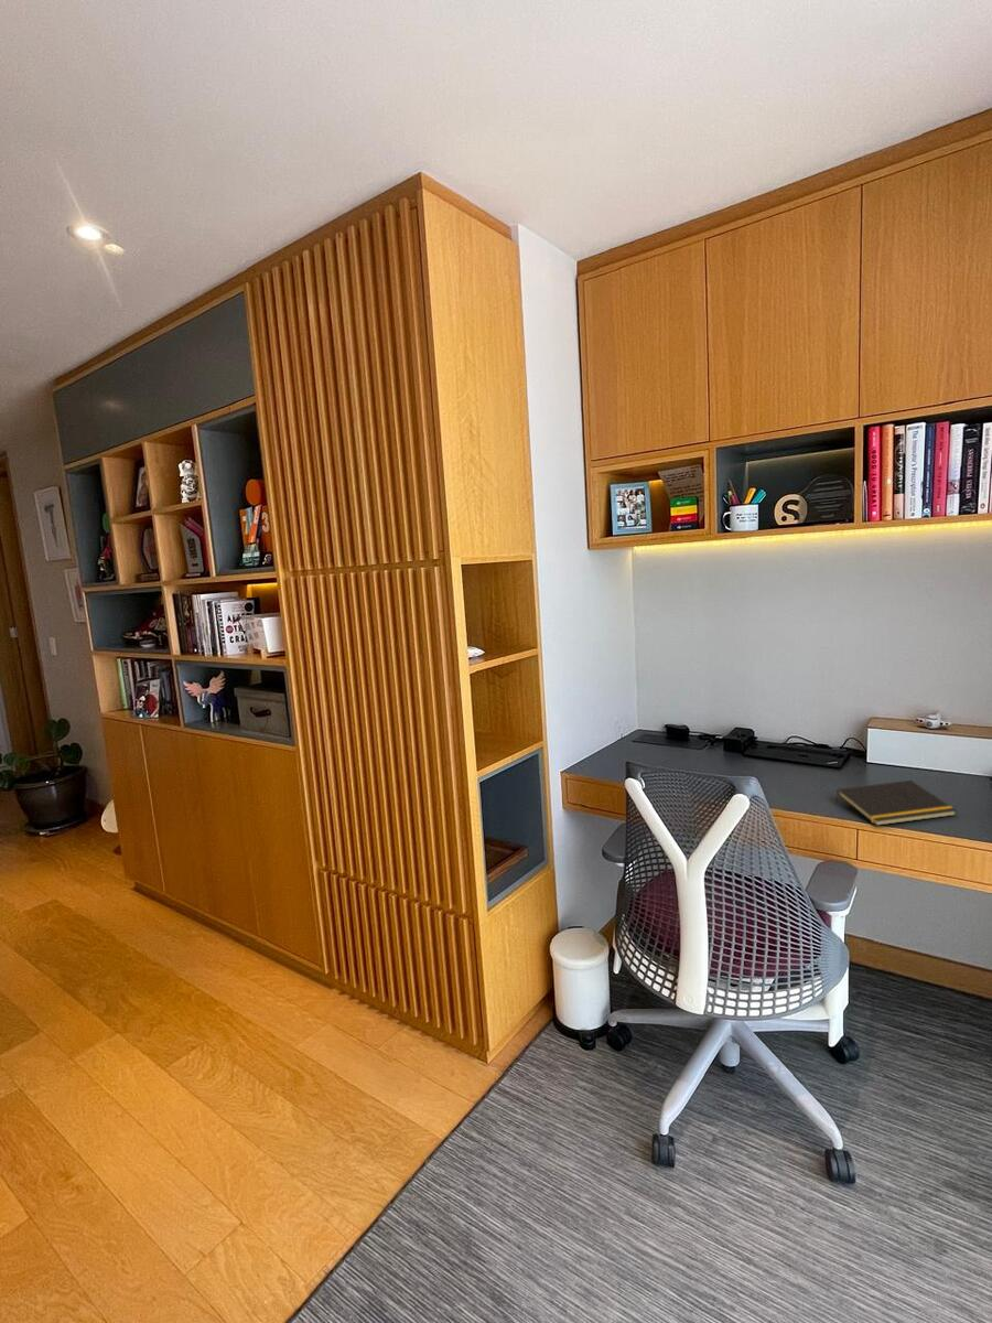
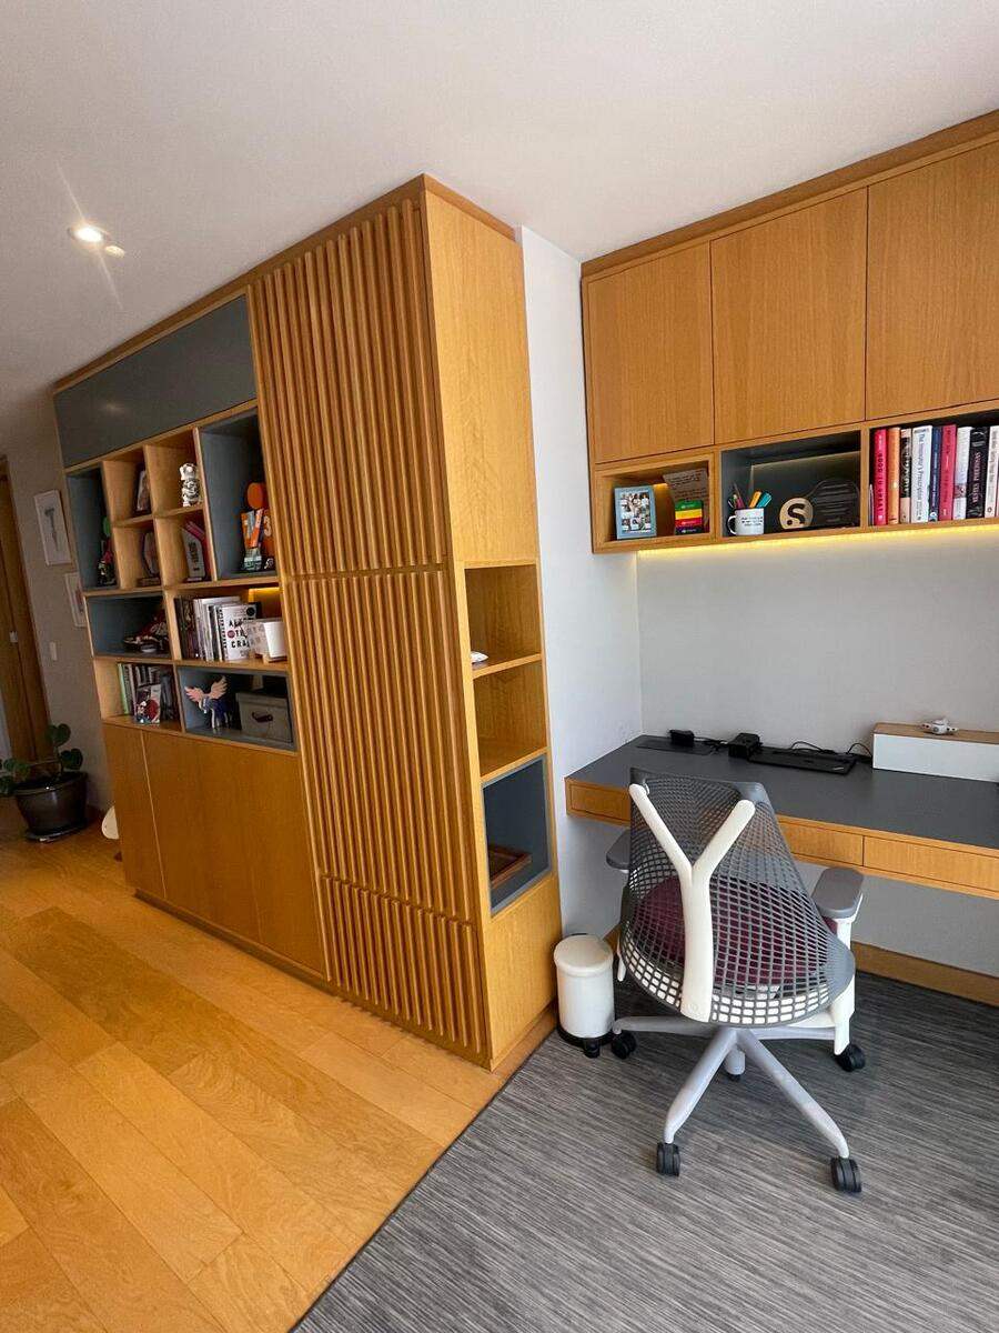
- notepad (894, 802)
